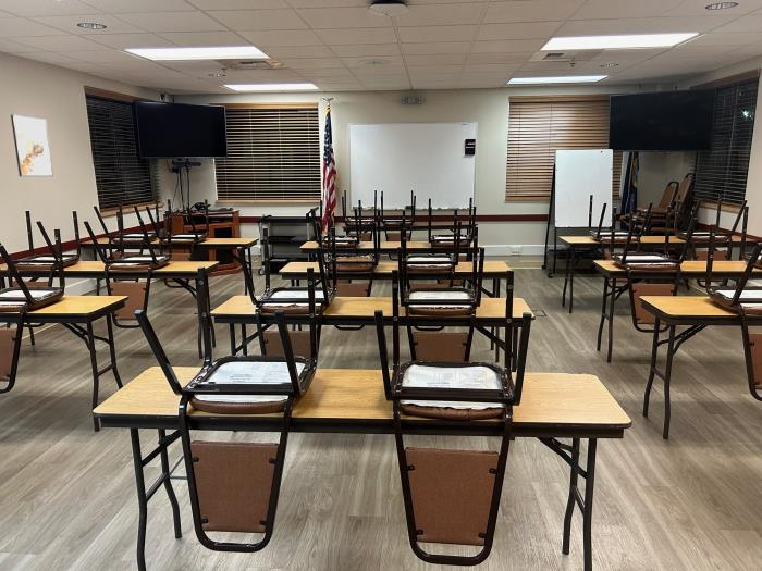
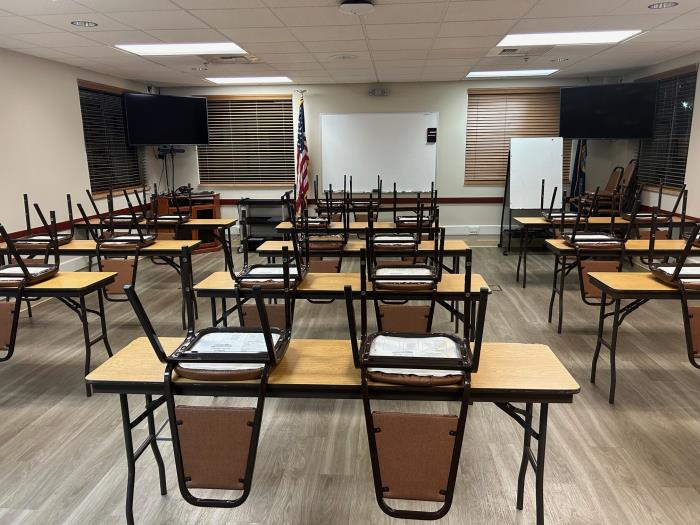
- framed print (33, 147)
